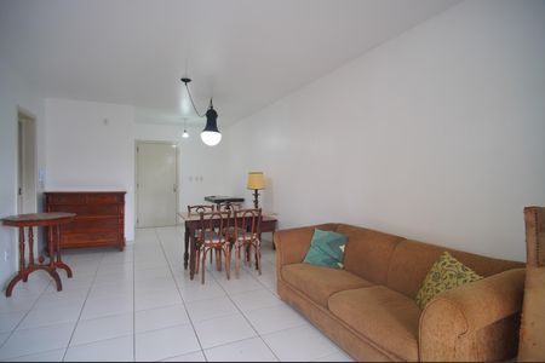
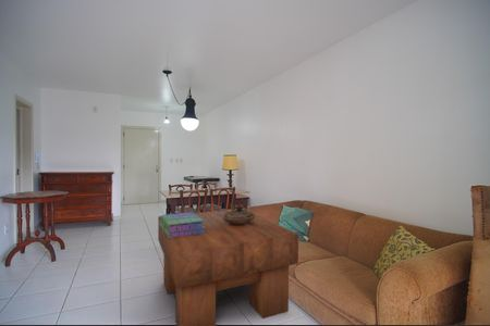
+ decorative bowl (238, 214)
+ stack of books (181, 223)
+ coffee table (219, 260)
